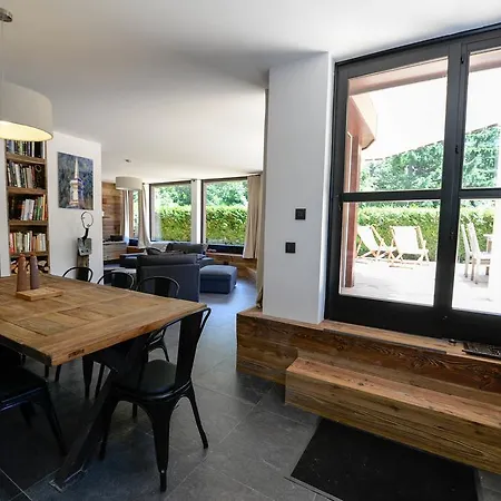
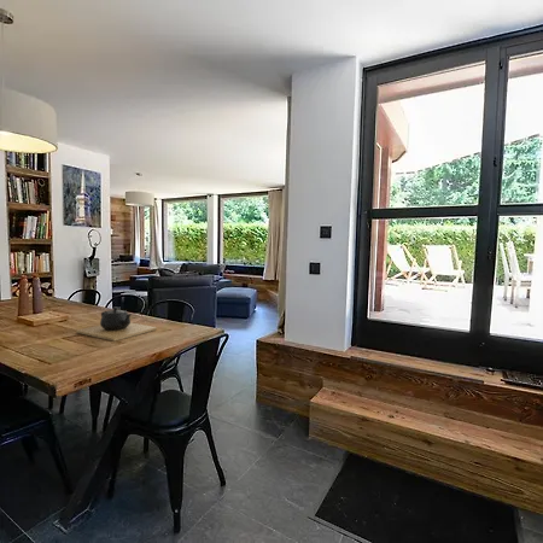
+ teapot (117, 319)
